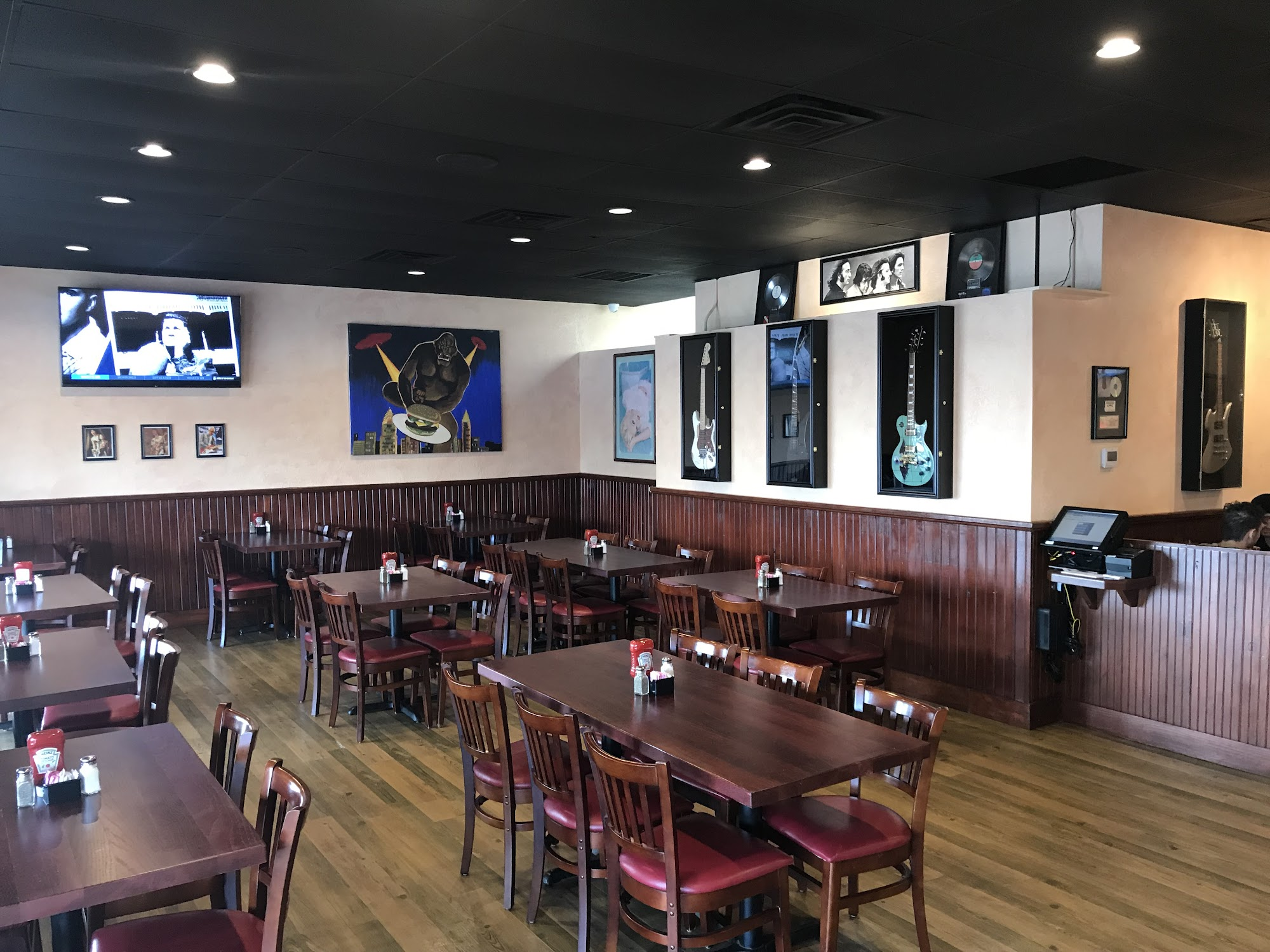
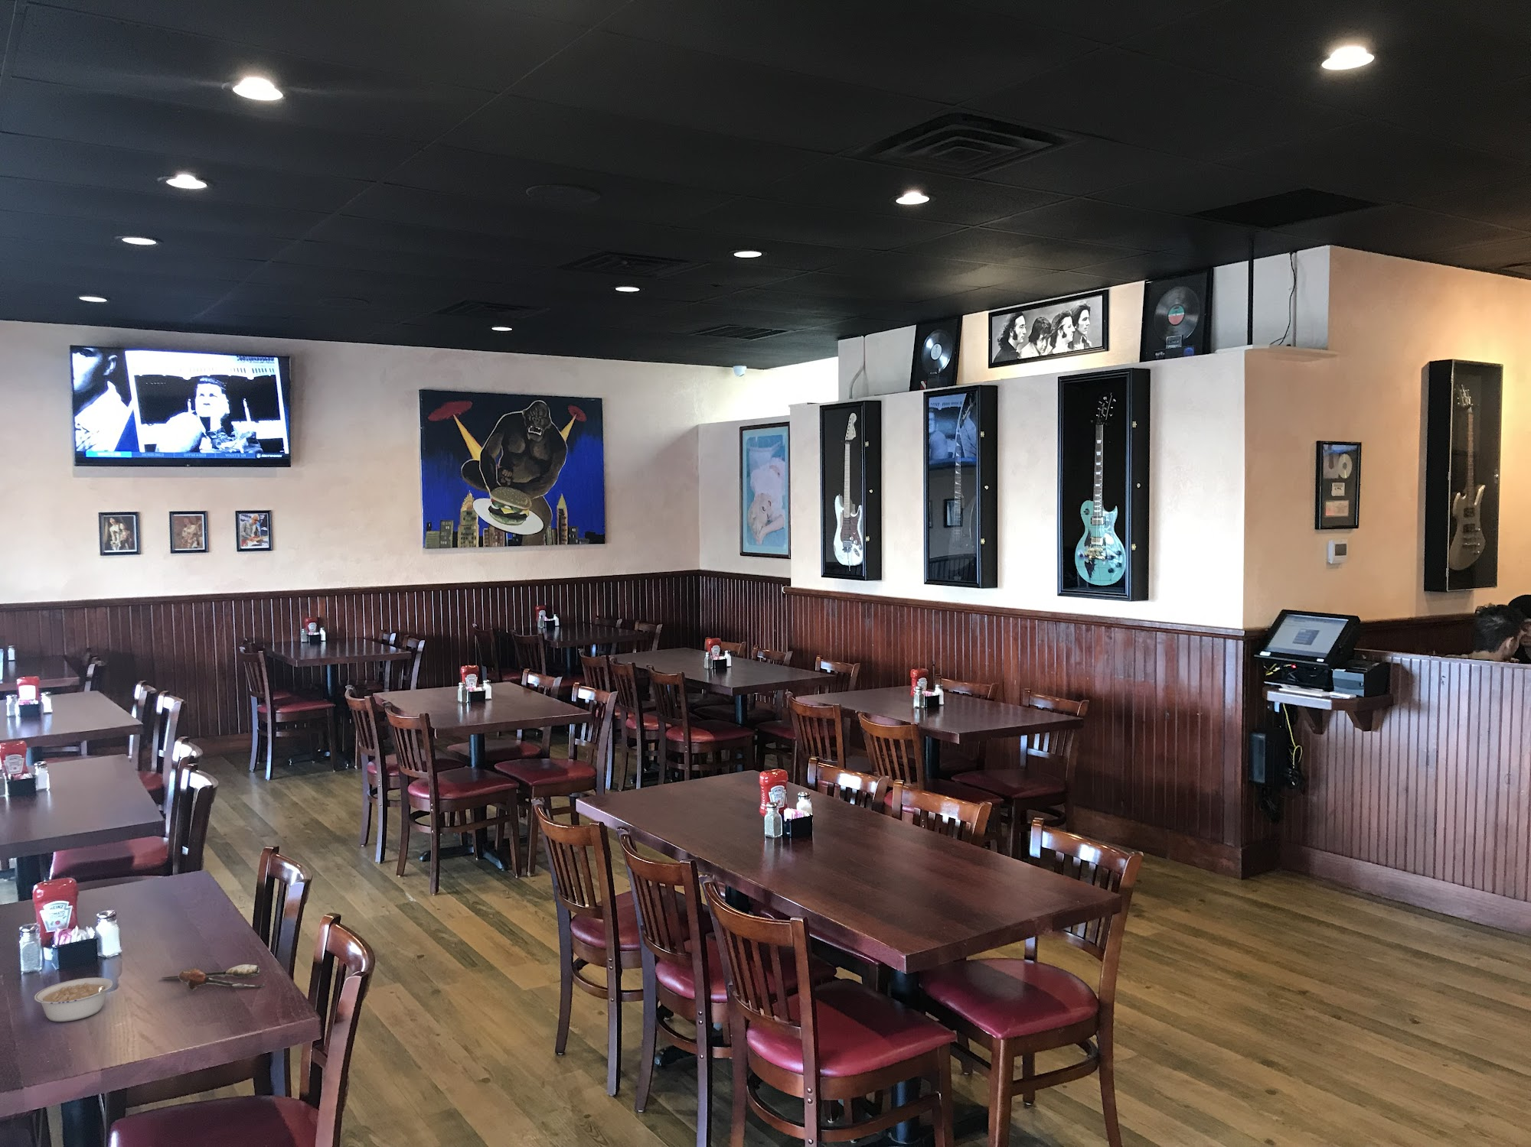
+ legume (77, 998)
+ spoon (211, 972)
